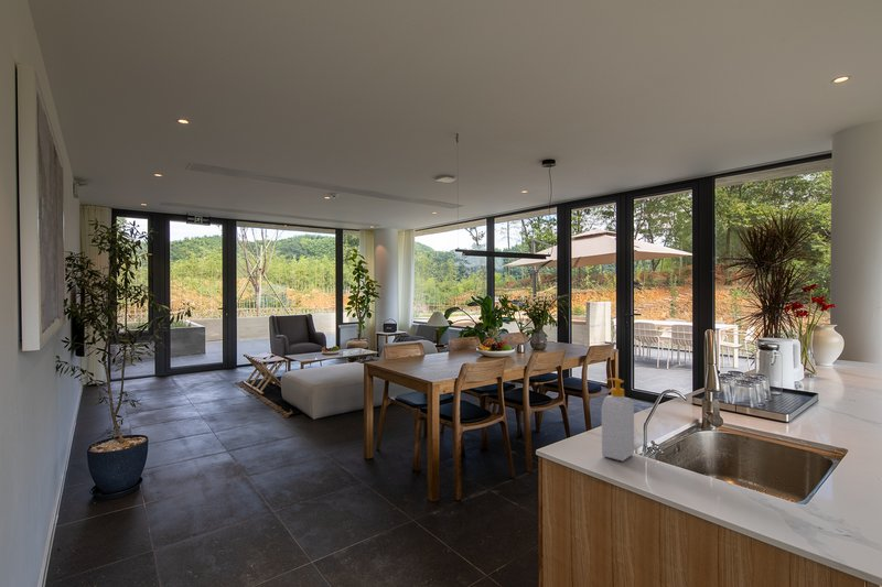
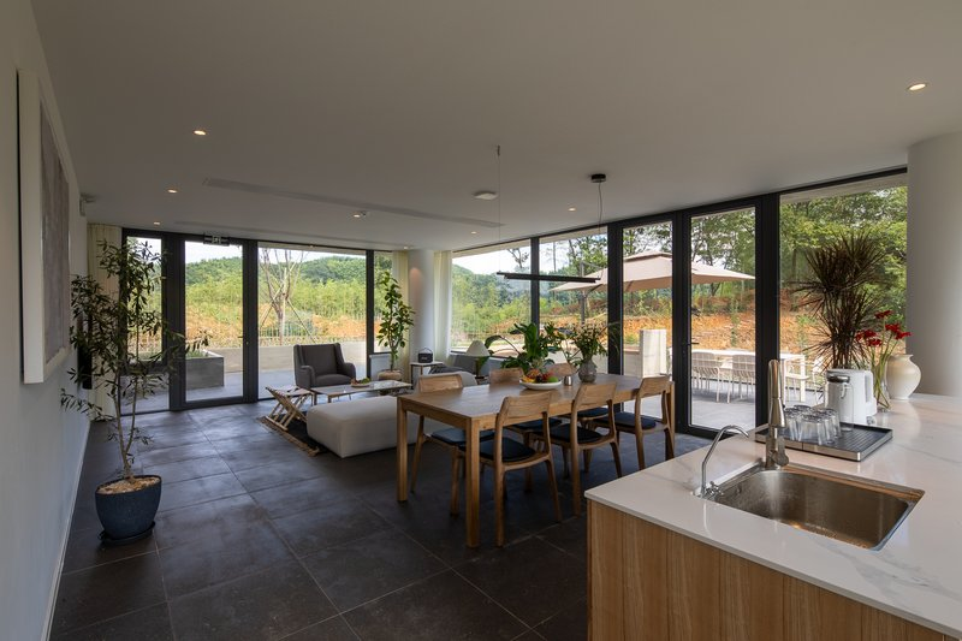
- soap bottle (616, 416)
